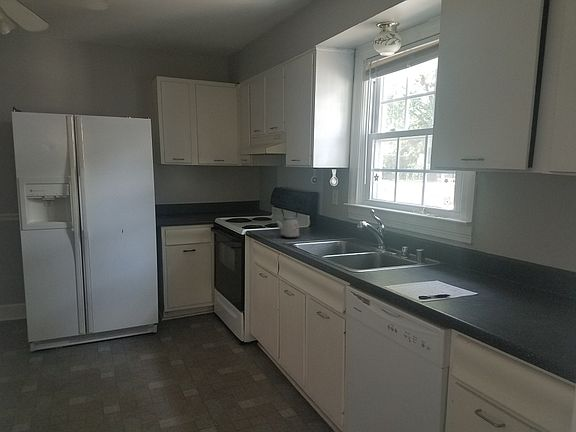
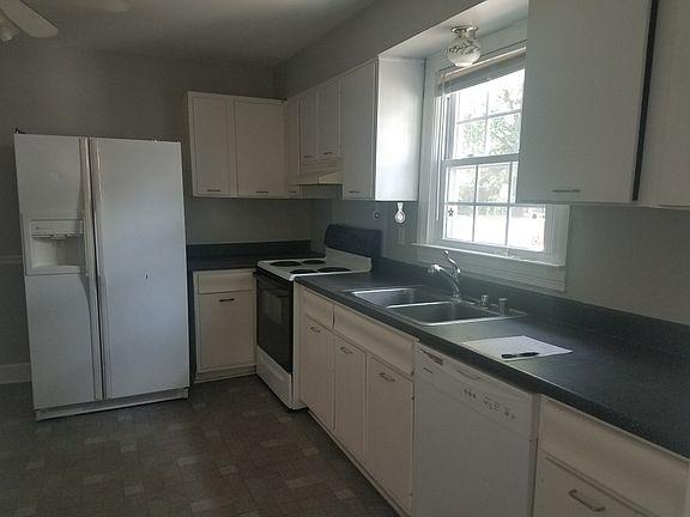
- kettle (286, 221)
